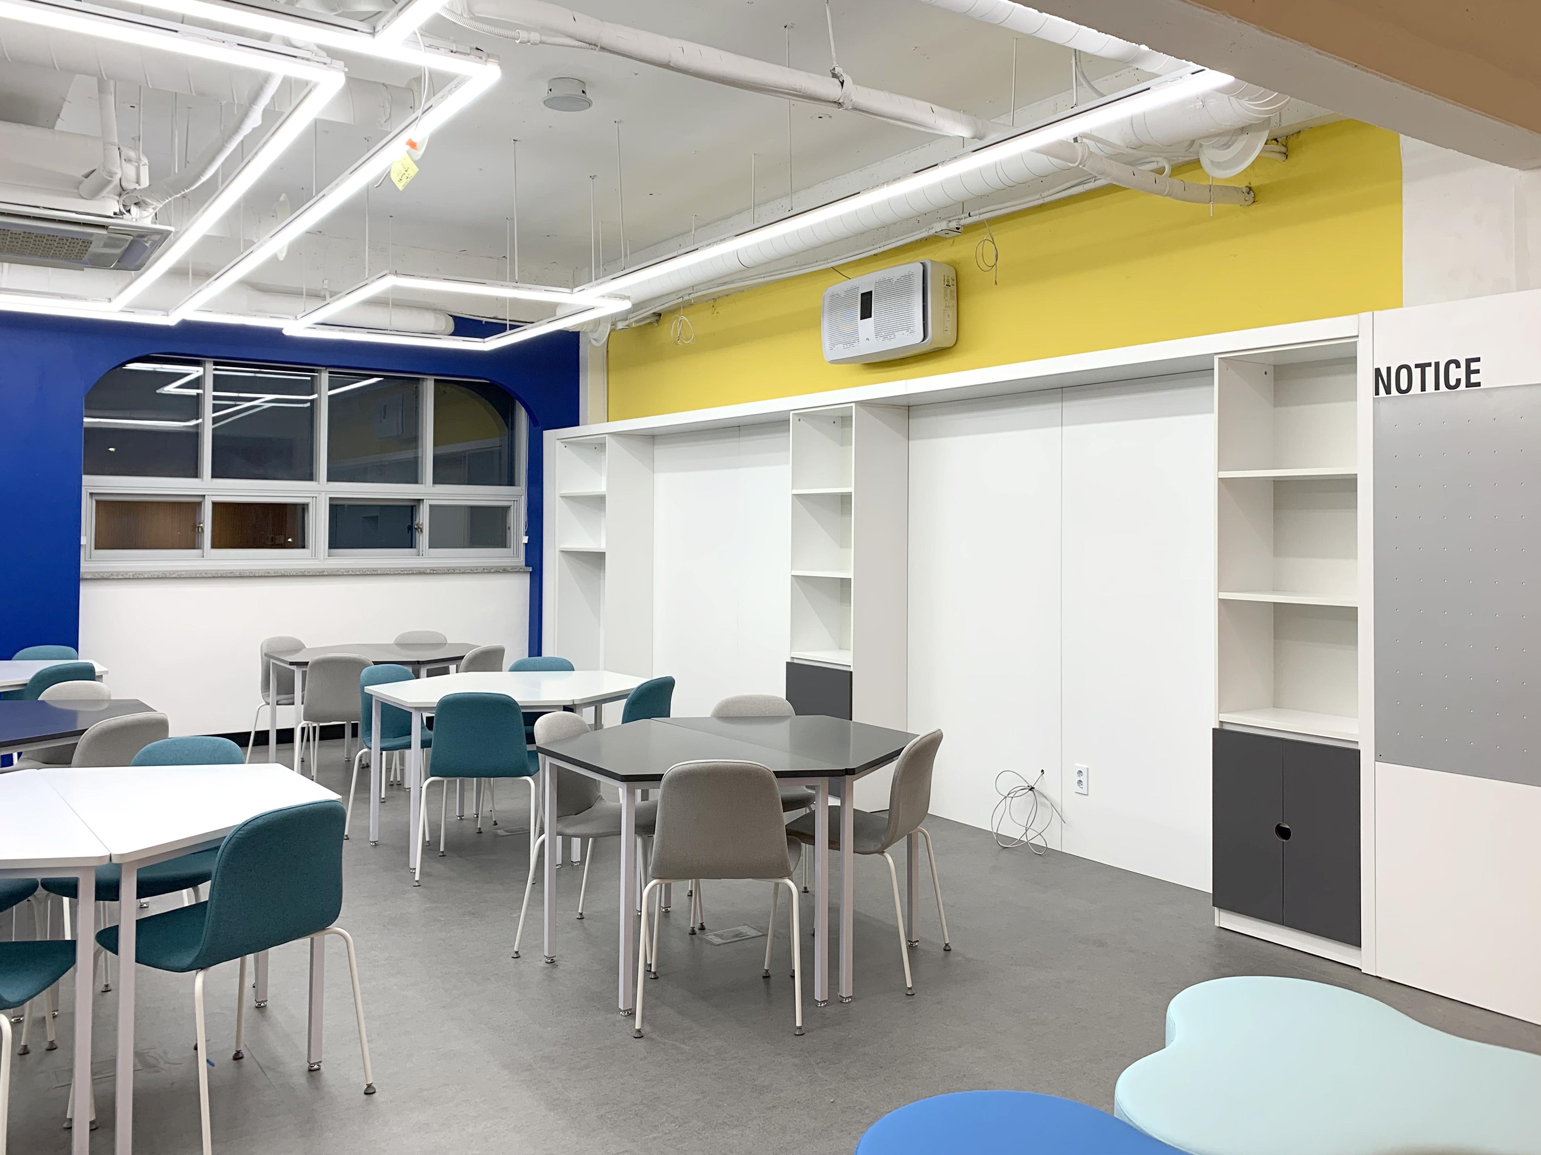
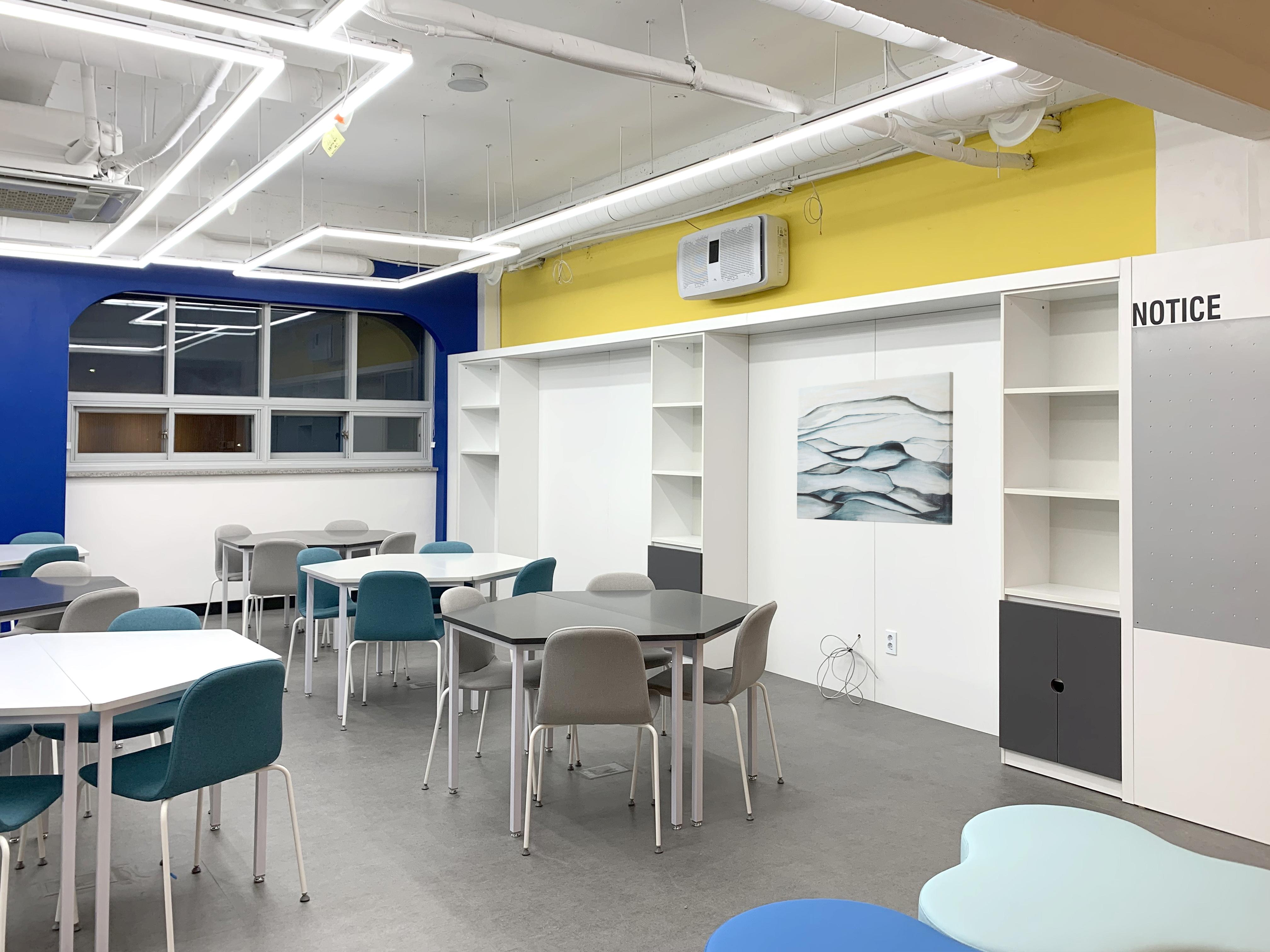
+ wall art (869, 451)
